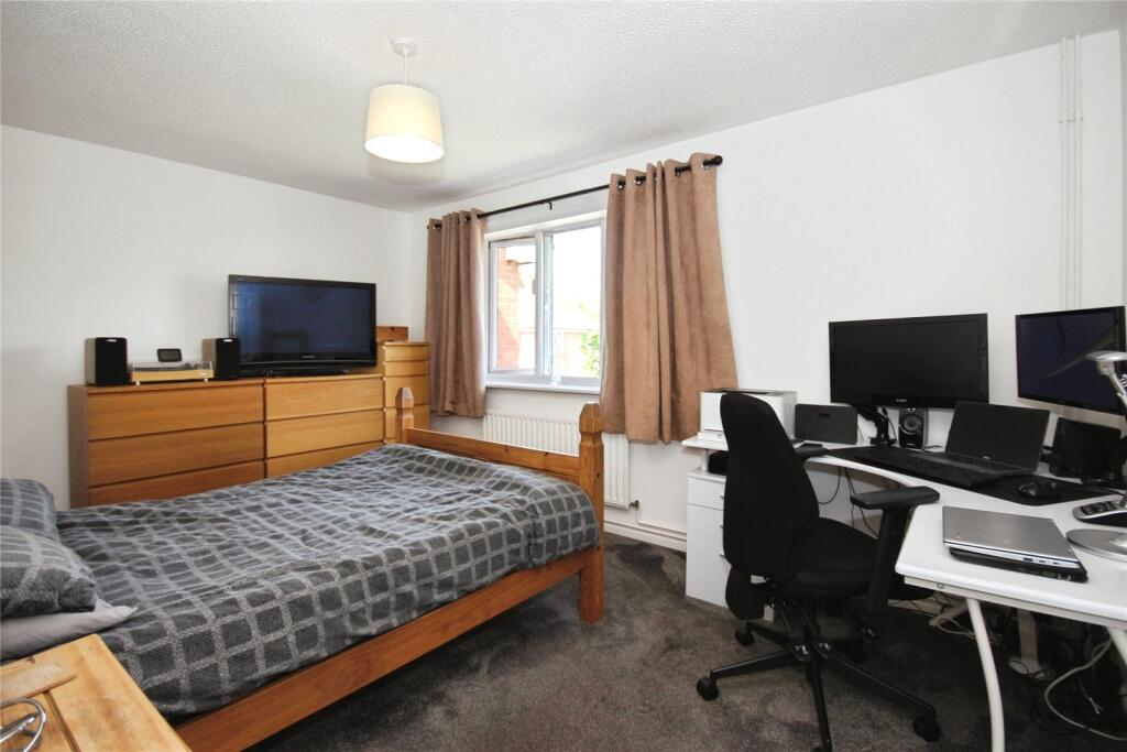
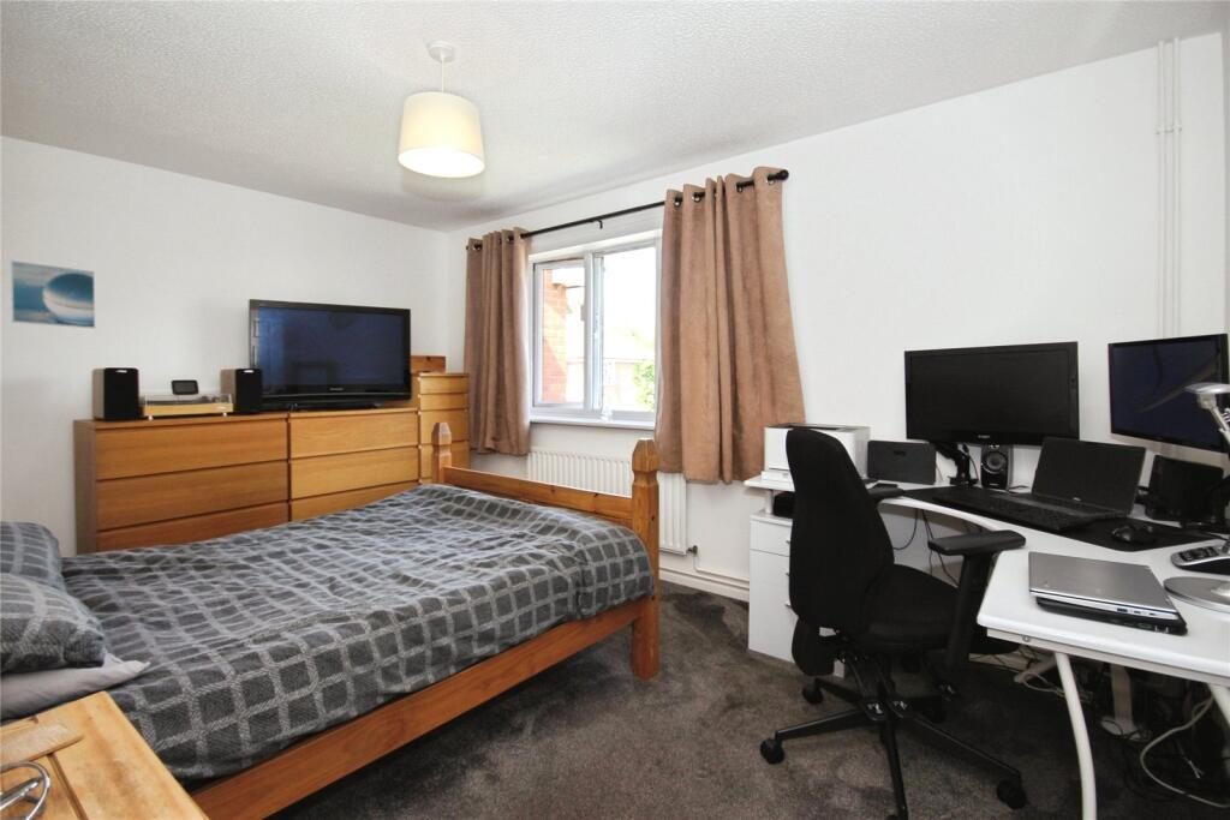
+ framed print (54, 295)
